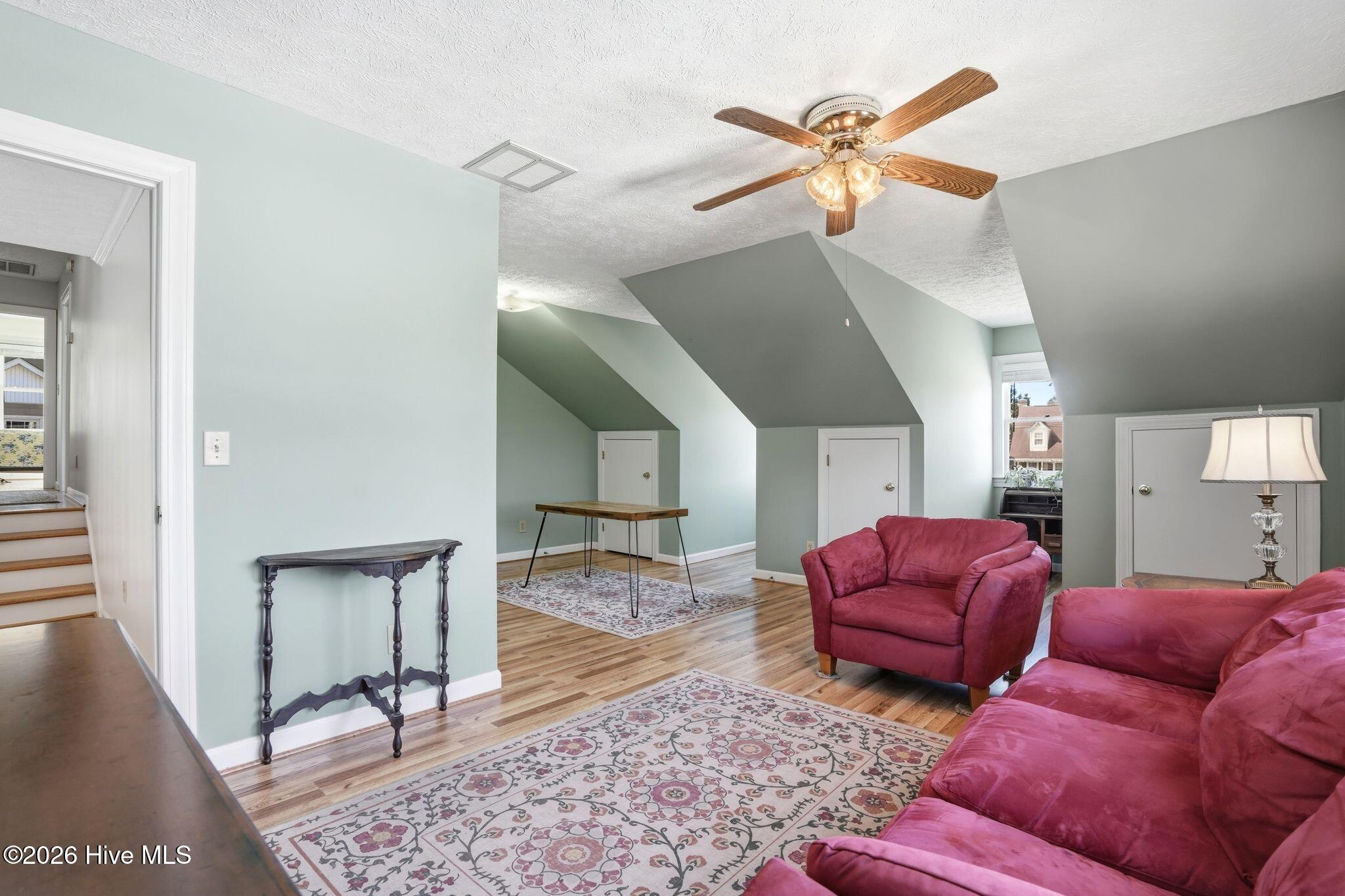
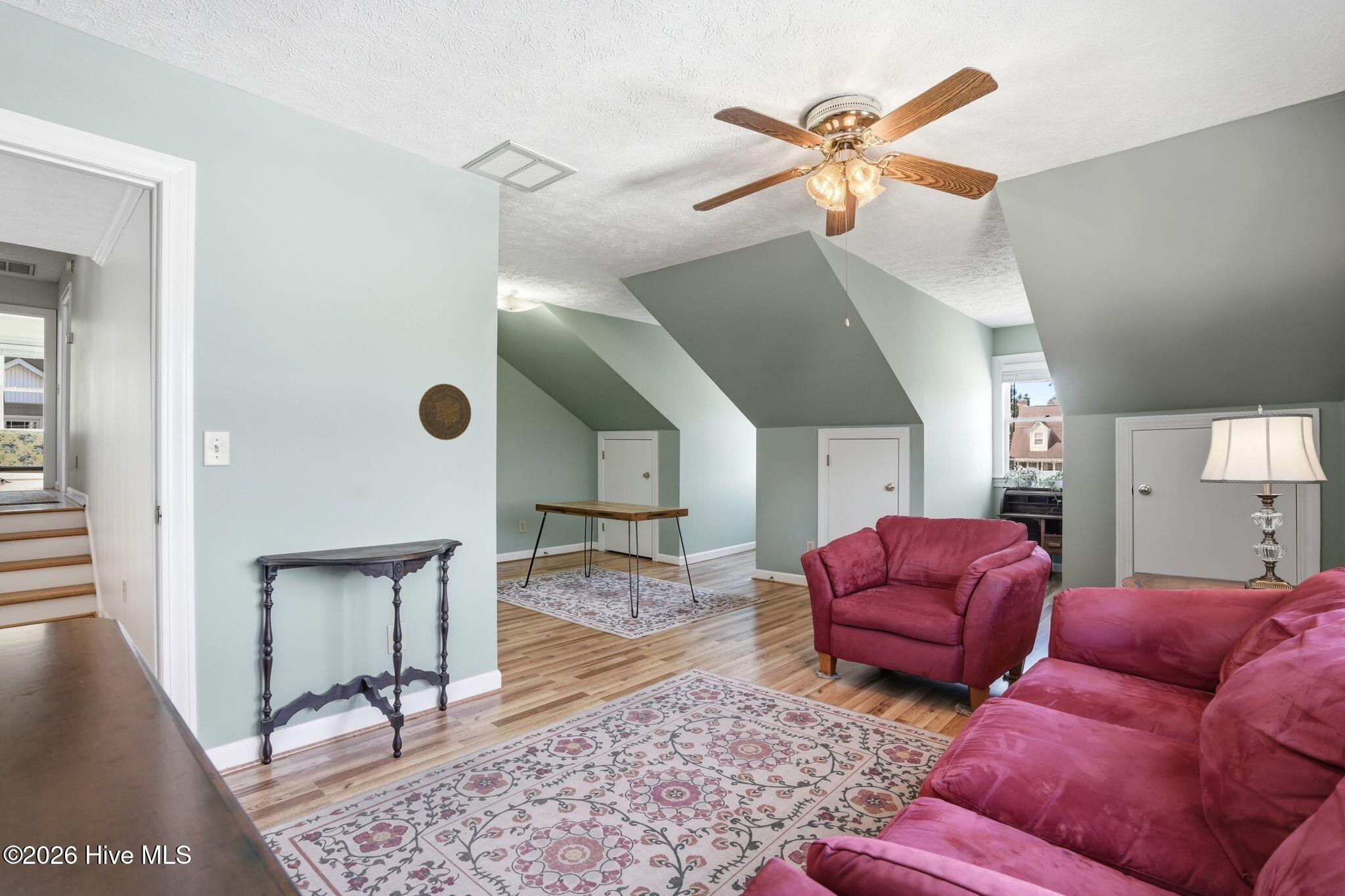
+ decorative plate (447, 412)
